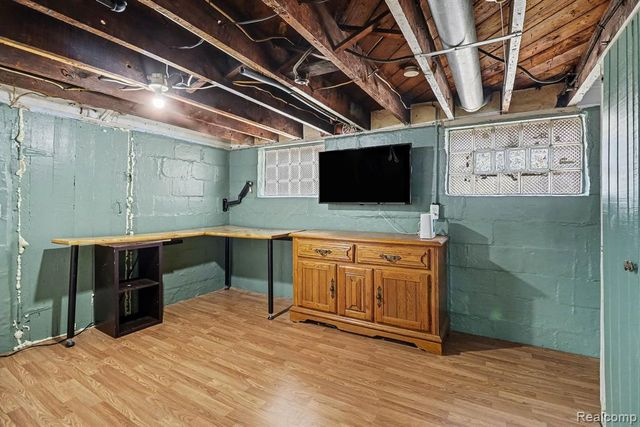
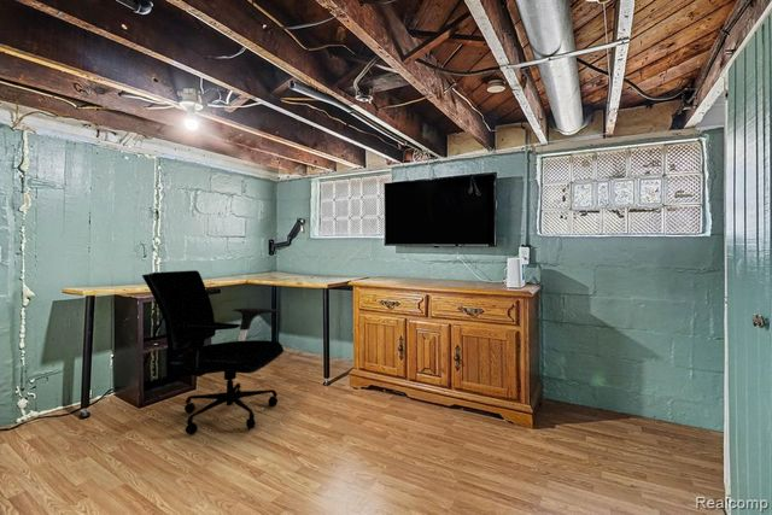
+ office chair (218, 344)
